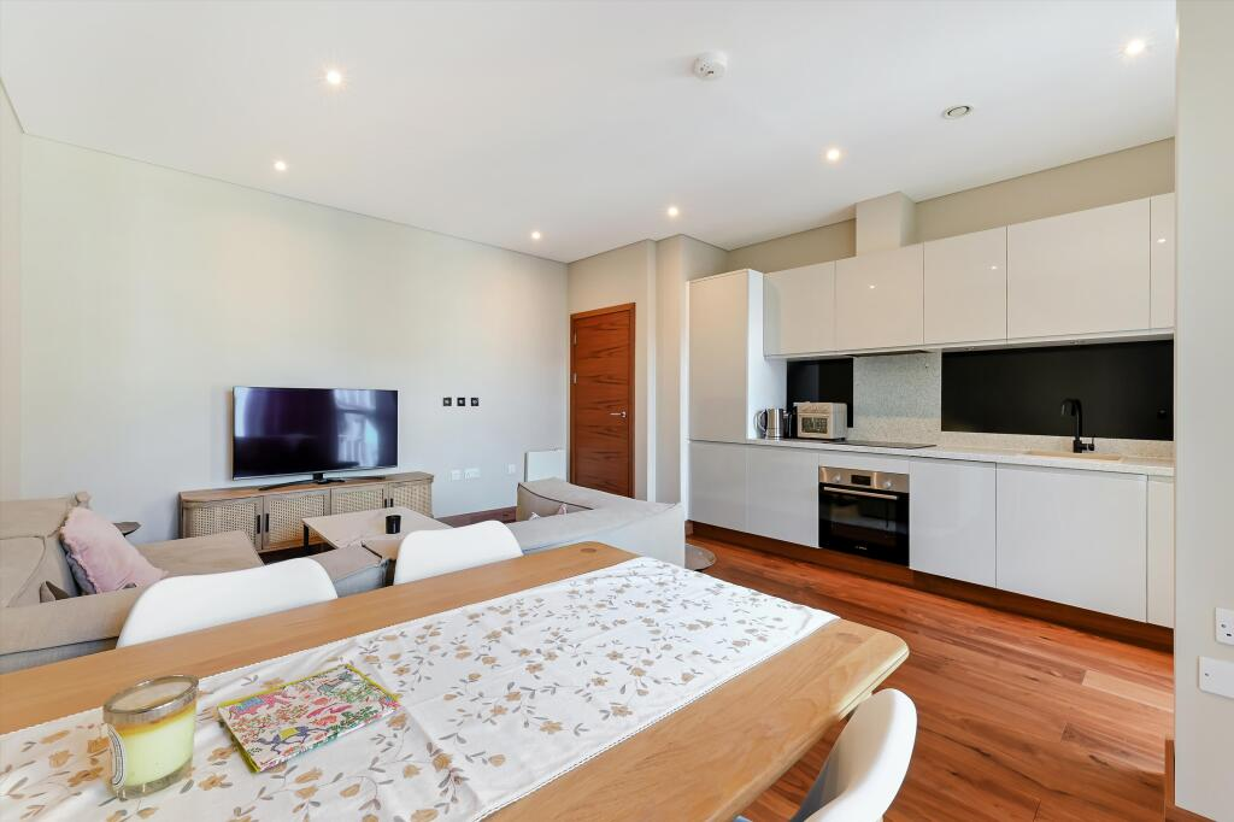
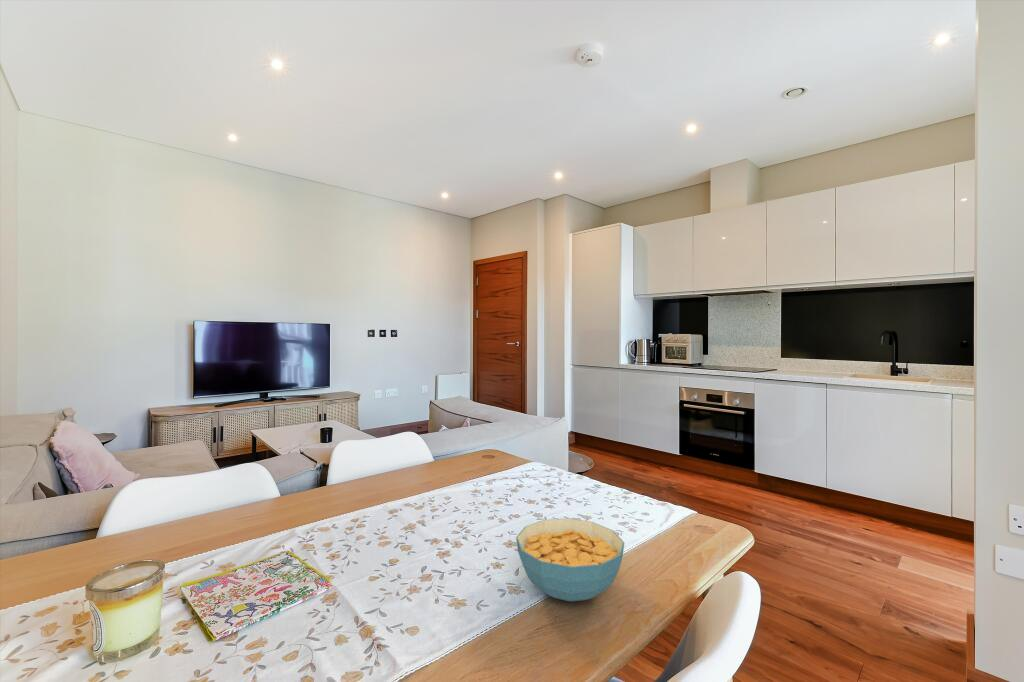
+ cereal bowl (569, 566)
